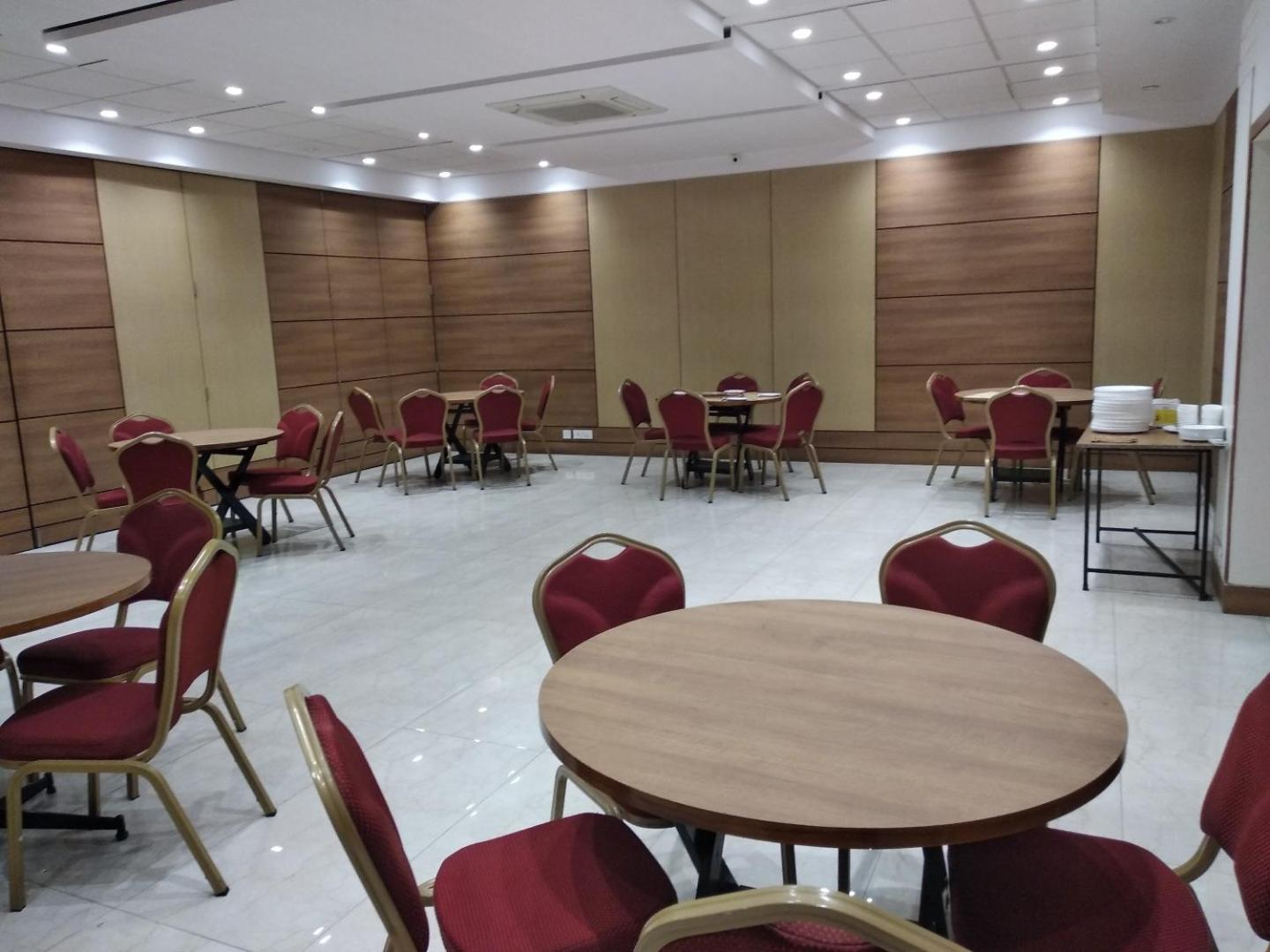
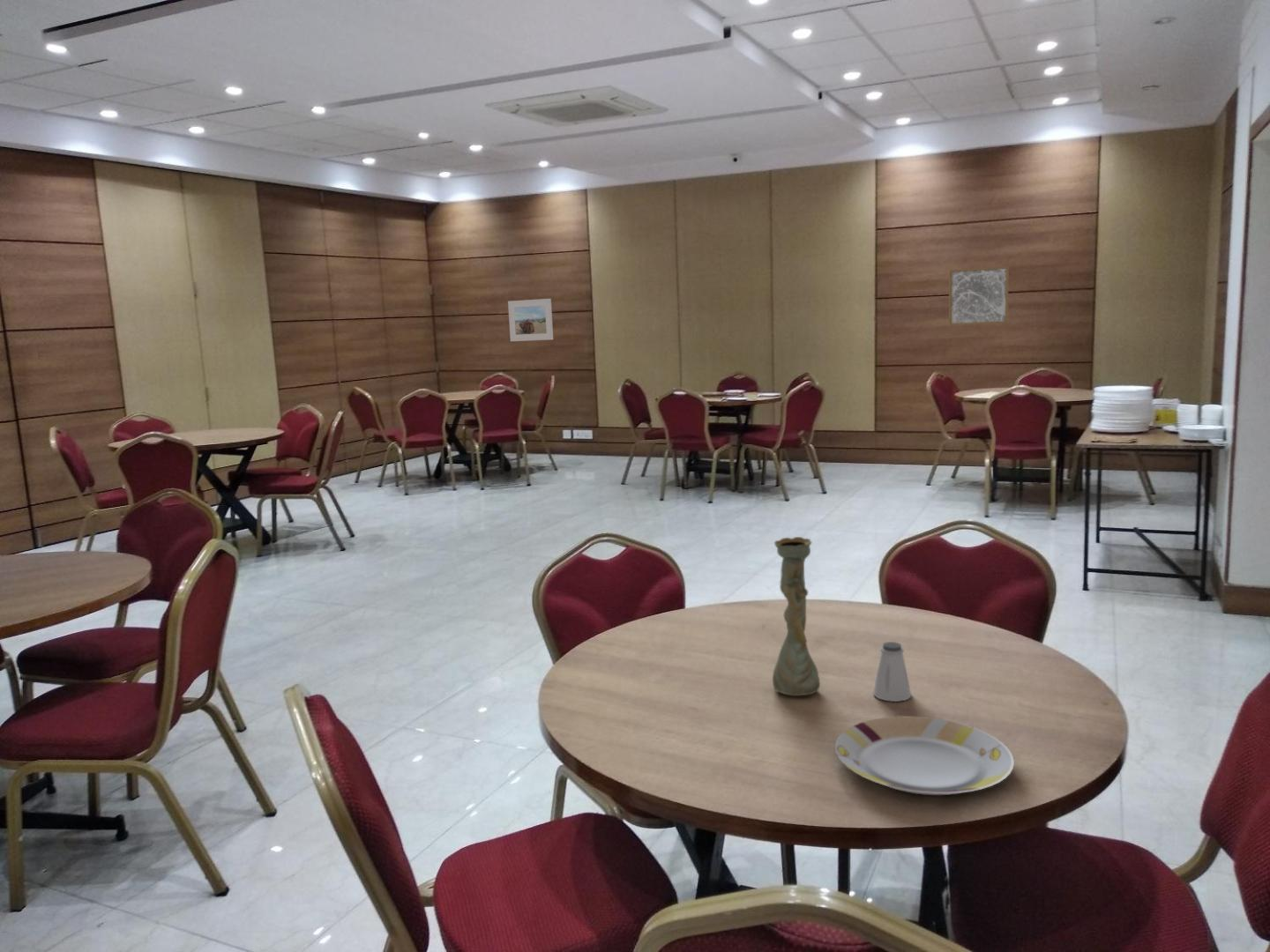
+ plate (922, 757)
+ wall art (978, 296)
+ saltshaker (892, 669)
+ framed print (530, 320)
+ vase (796, 616)
